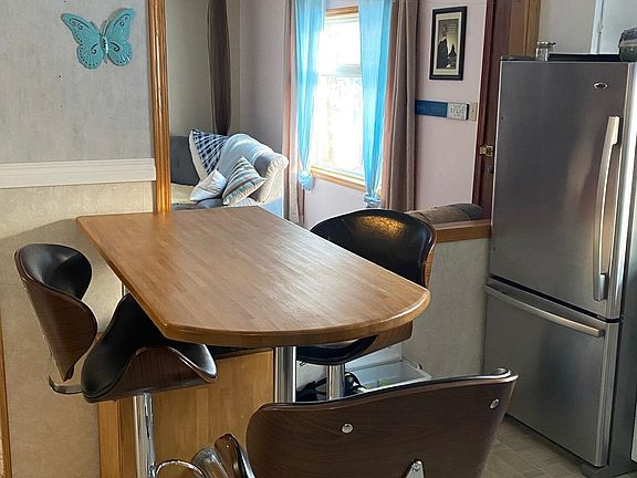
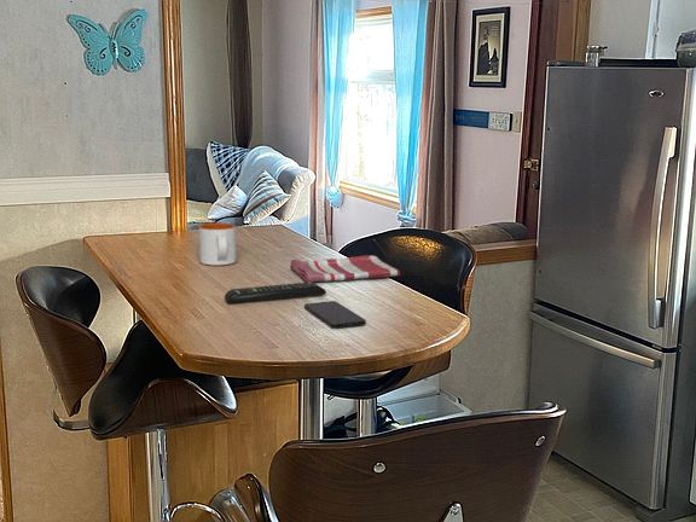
+ mug (219, 244)
+ smartphone (334, 314)
+ remote control (276, 292)
+ dish towel (343, 267)
